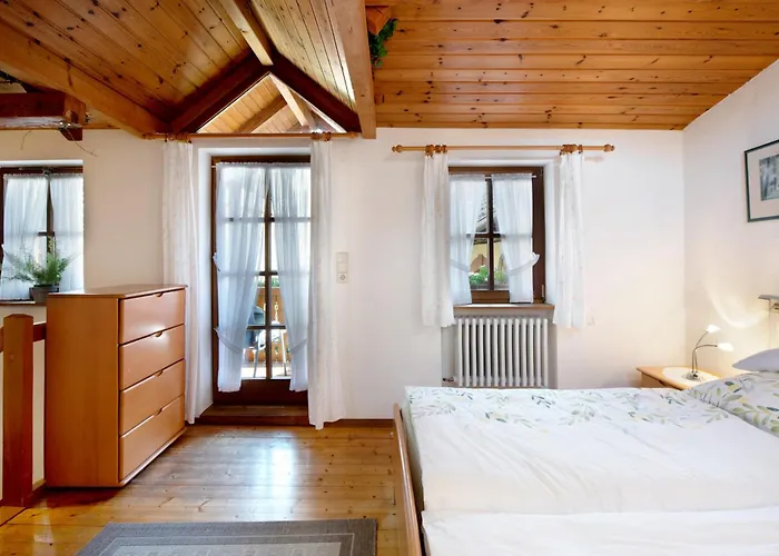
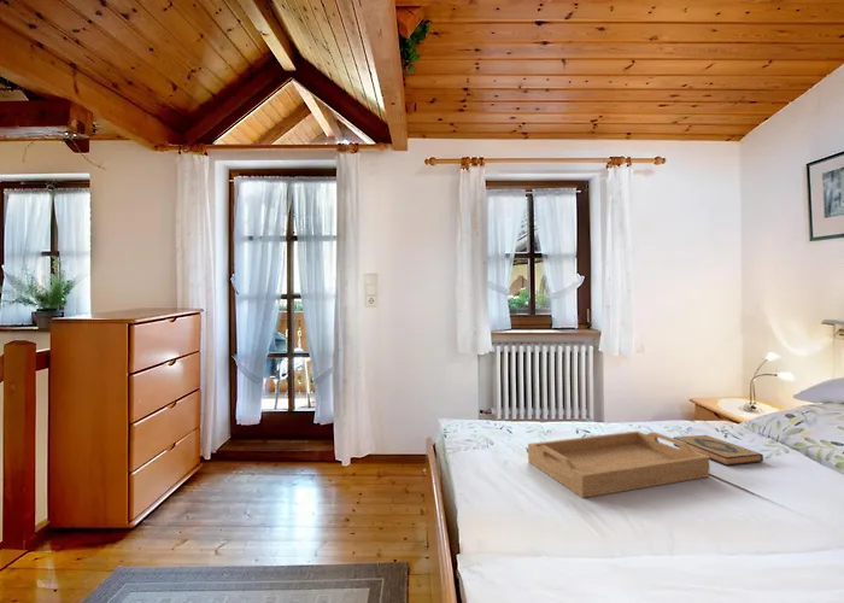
+ hardback book (715, 449)
+ serving tray (614, 456)
